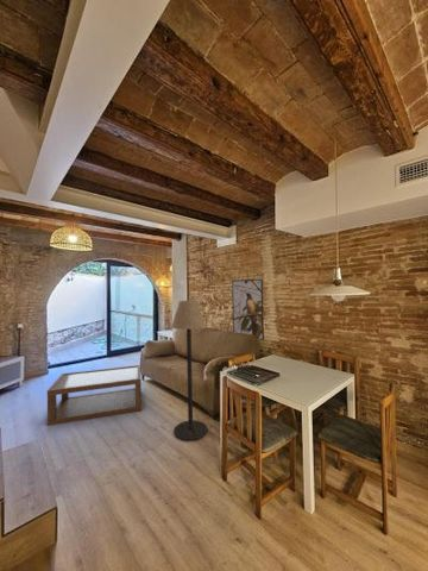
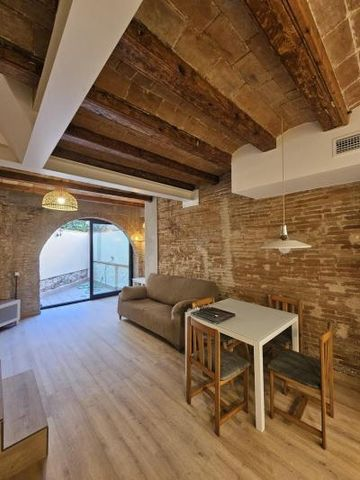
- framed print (246, 308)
- floor lamp (189, 365)
- coffee table (100, 393)
